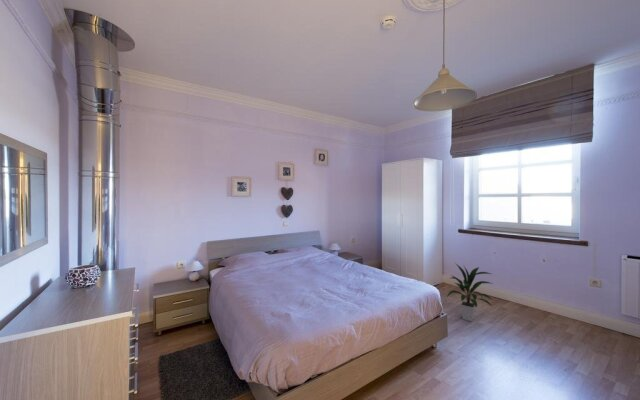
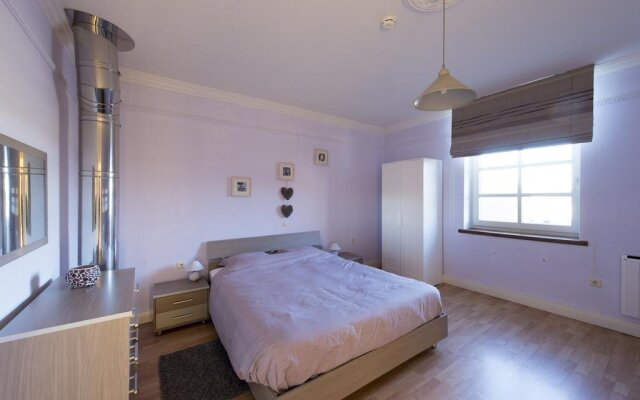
- indoor plant (470, 291)
